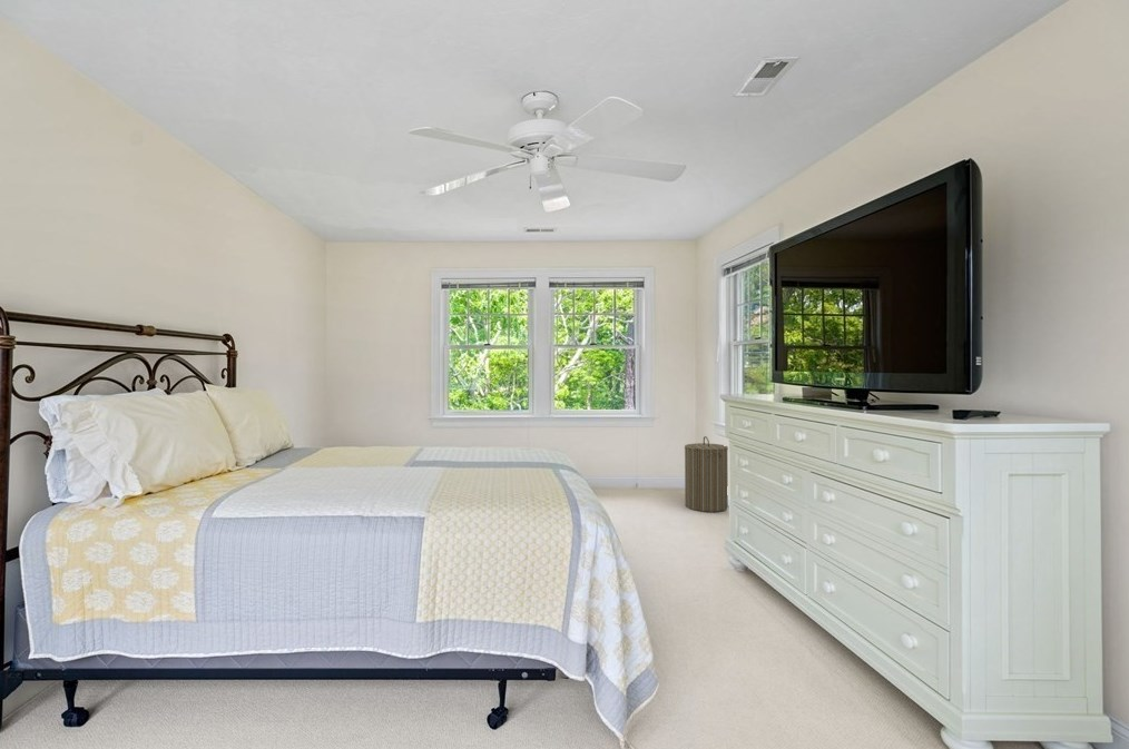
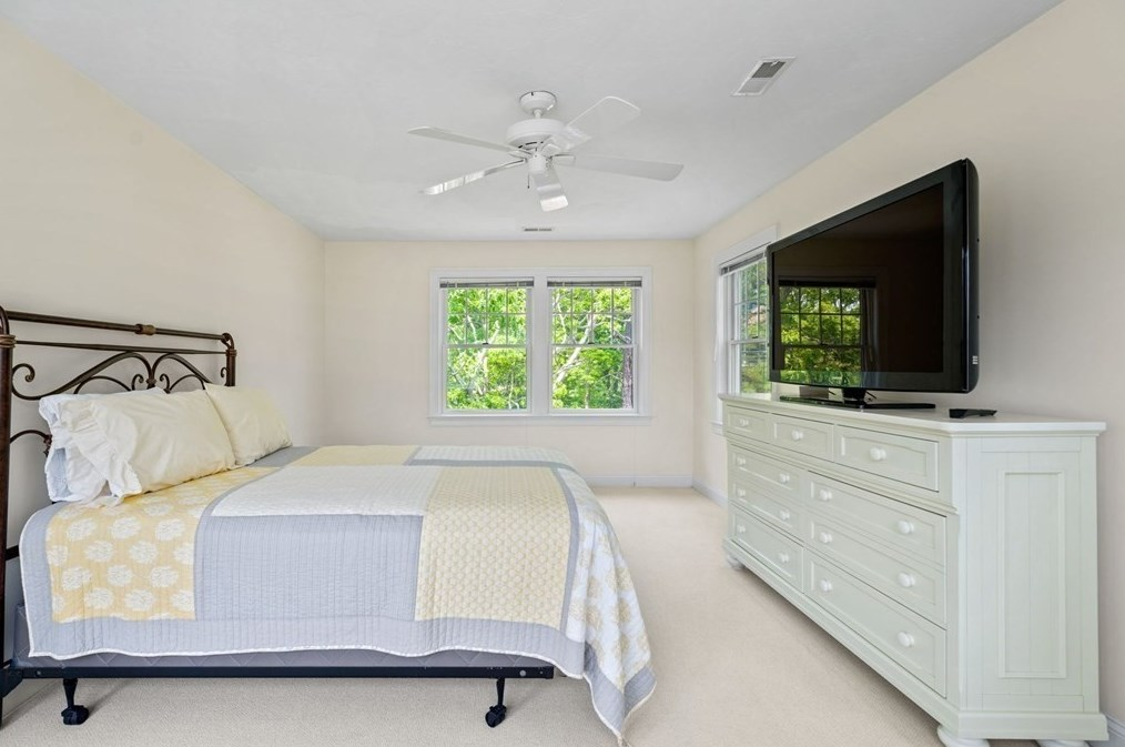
- laundry hamper (706, 471)
